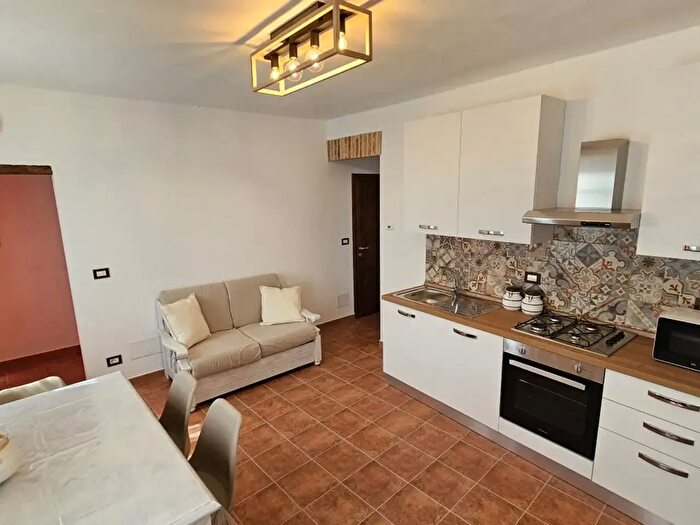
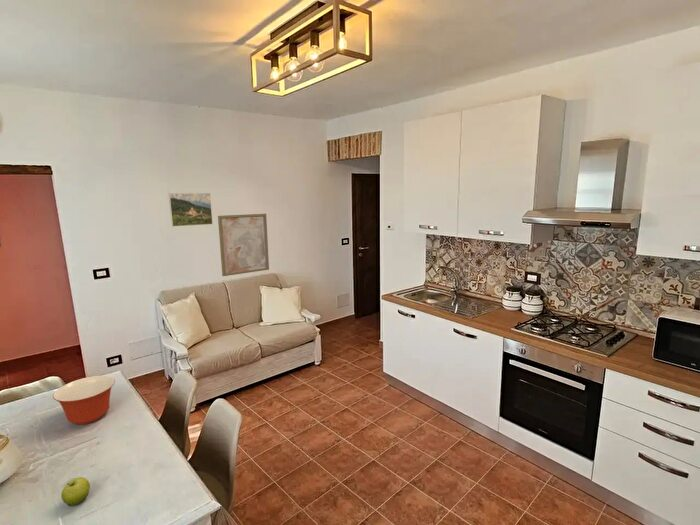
+ wall art (244, 244)
+ fruit (75, 490)
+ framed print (191, 209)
+ mixing bowl (87, 402)
